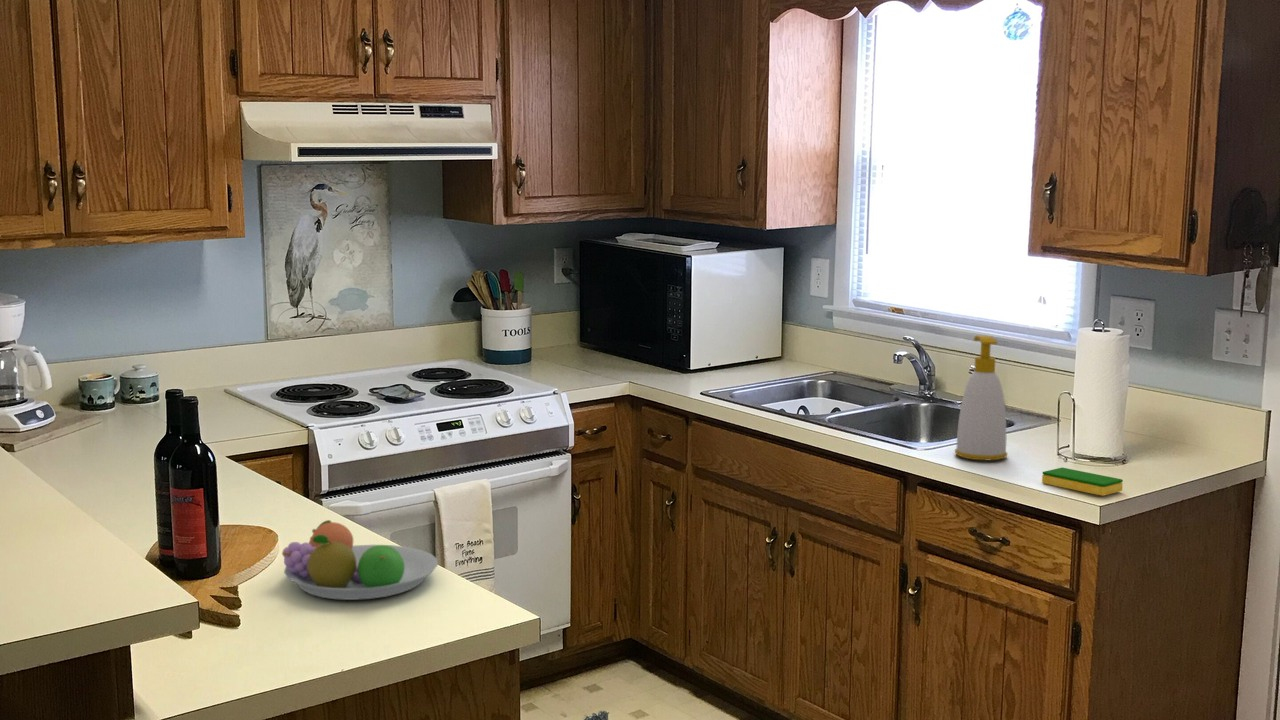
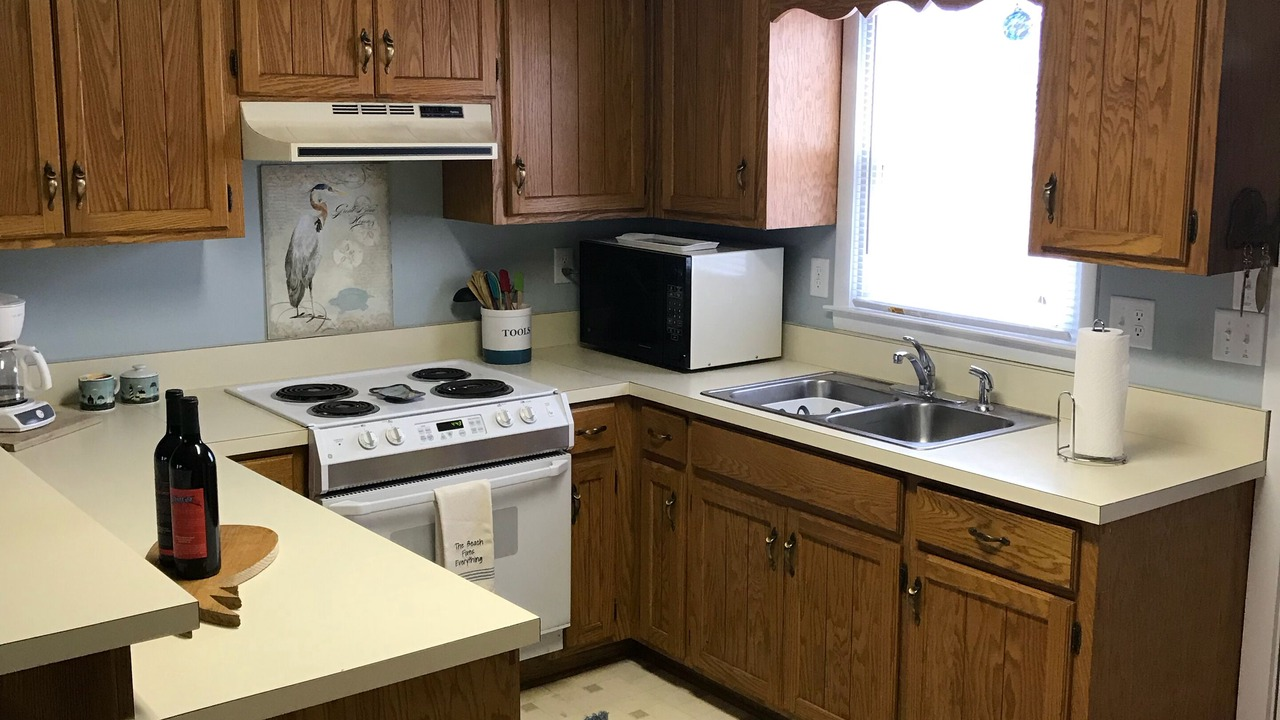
- soap bottle (983, 396)
- fruit bowl (360, 553)
- dish sponge (1081, 481)
